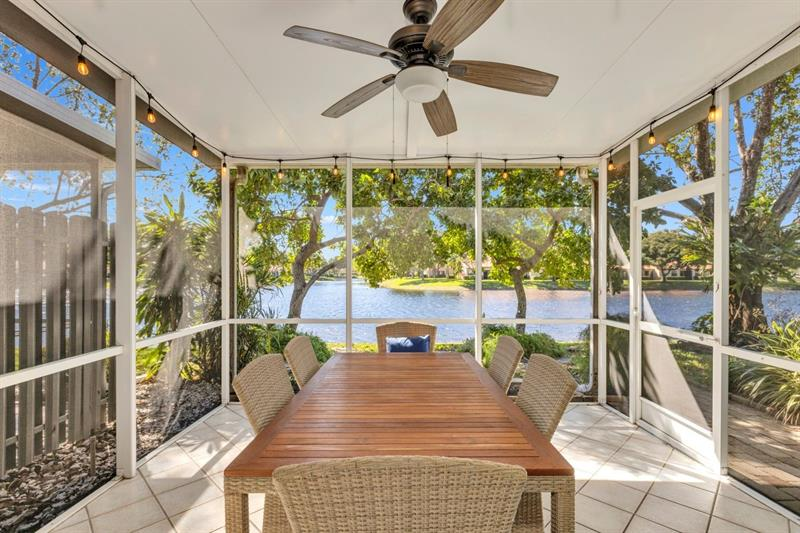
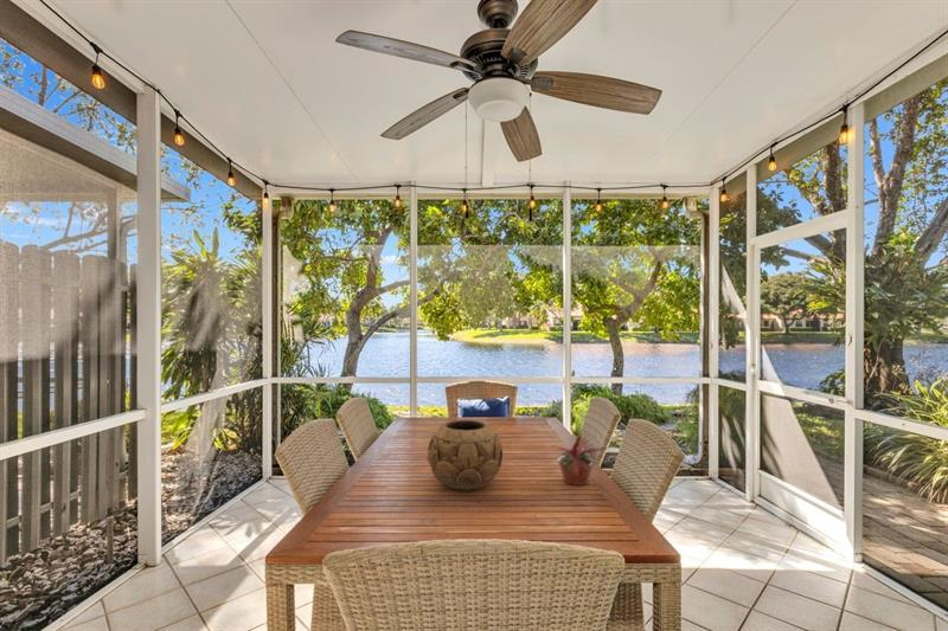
+ decorative bowl (465, 453)
+ potted plant (576, 455)
